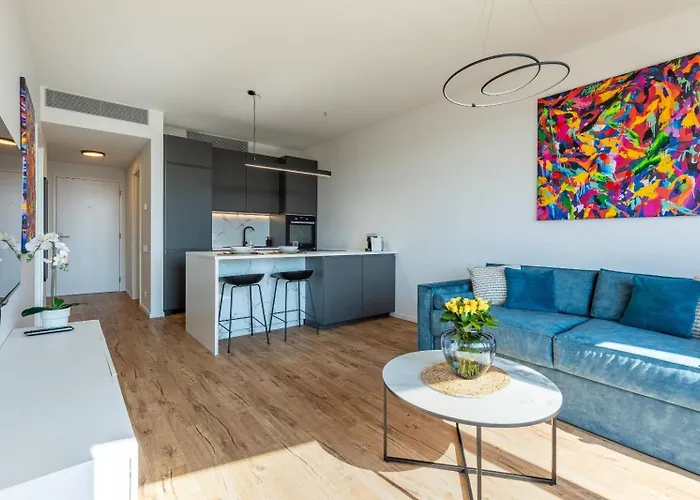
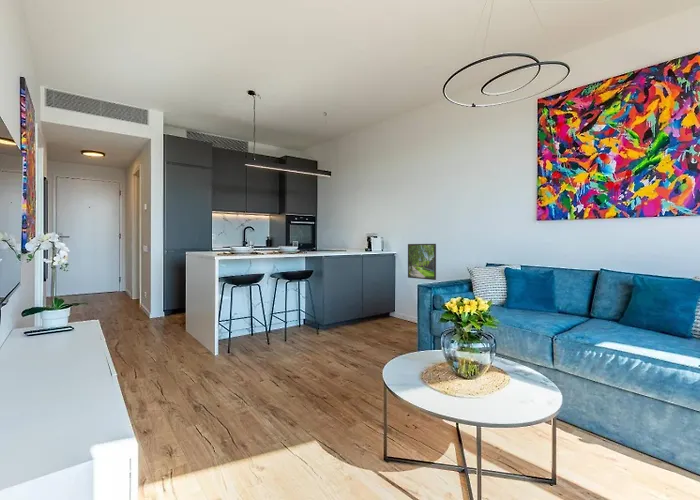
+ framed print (421, 261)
